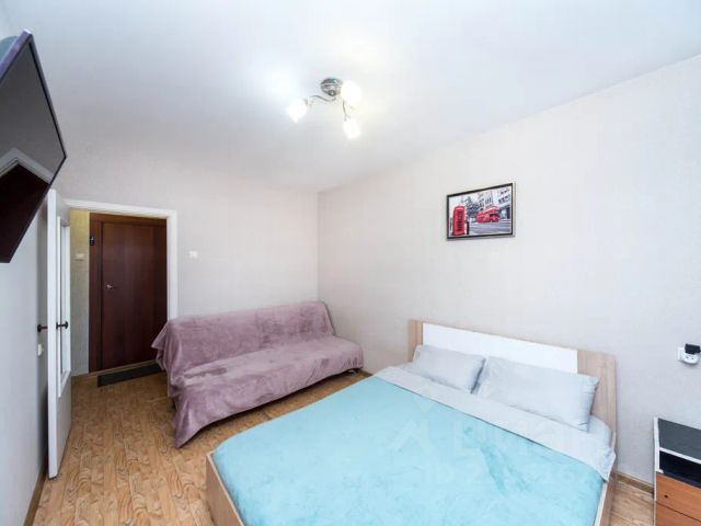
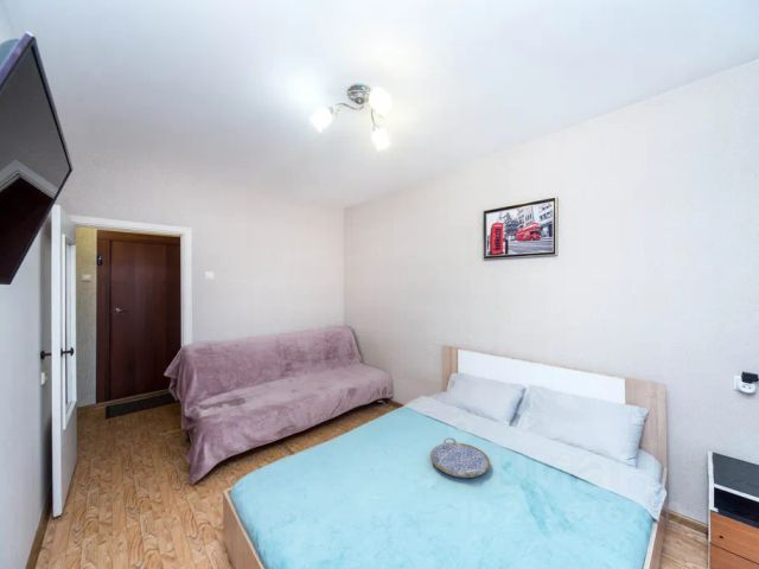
+ serving tray (459, 458)
